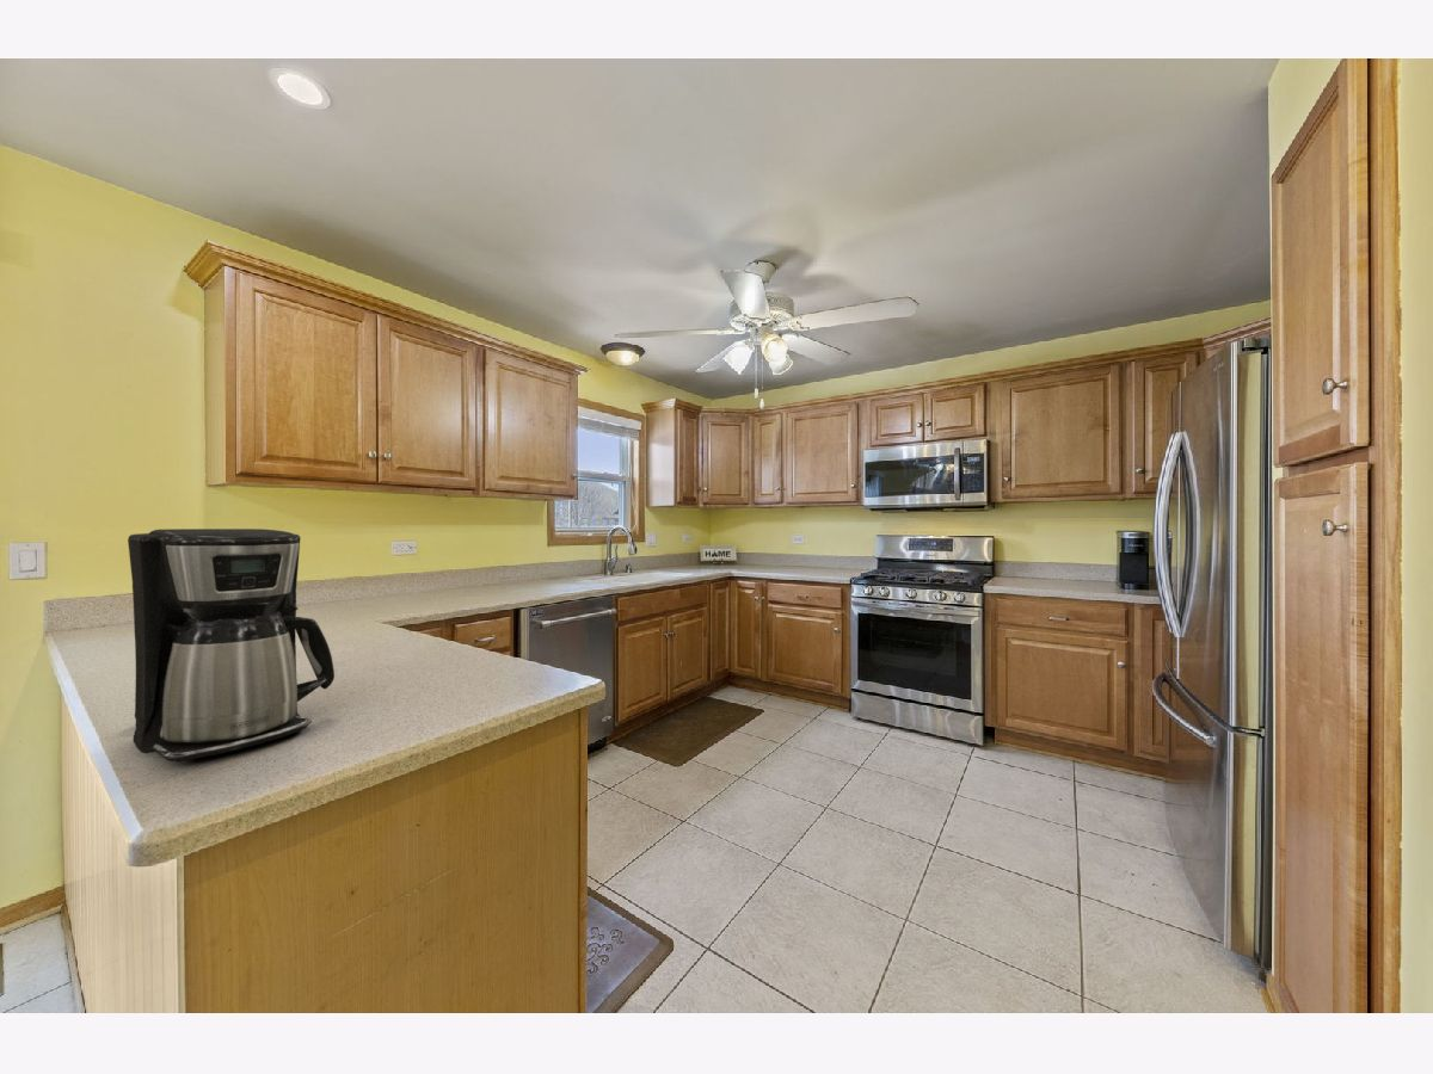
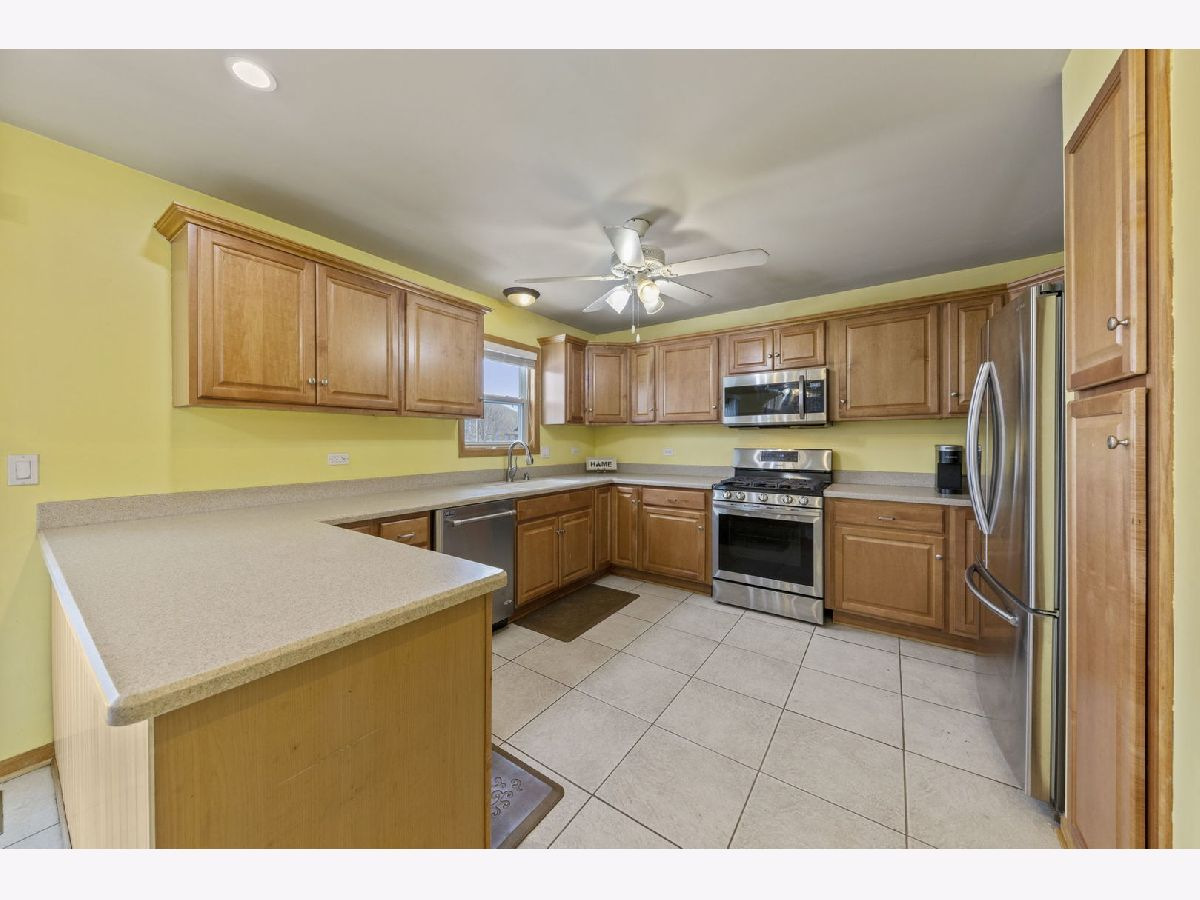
- coffee maker (239, 626)
